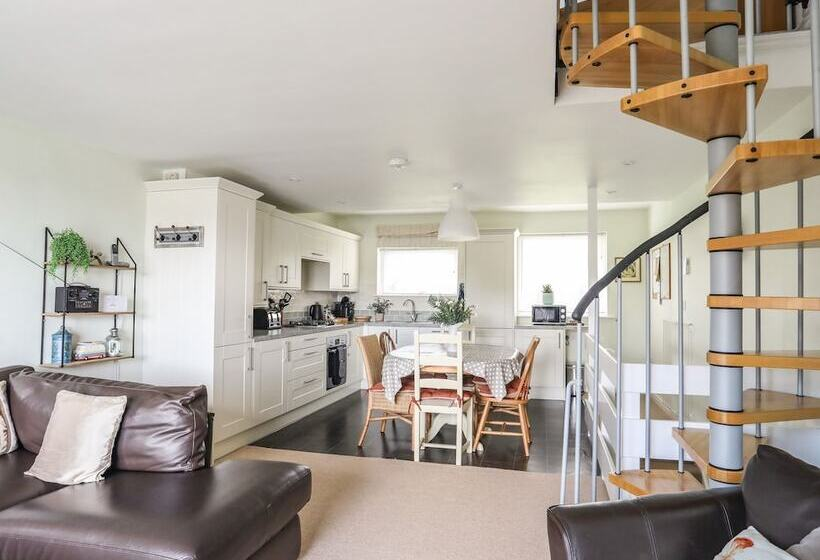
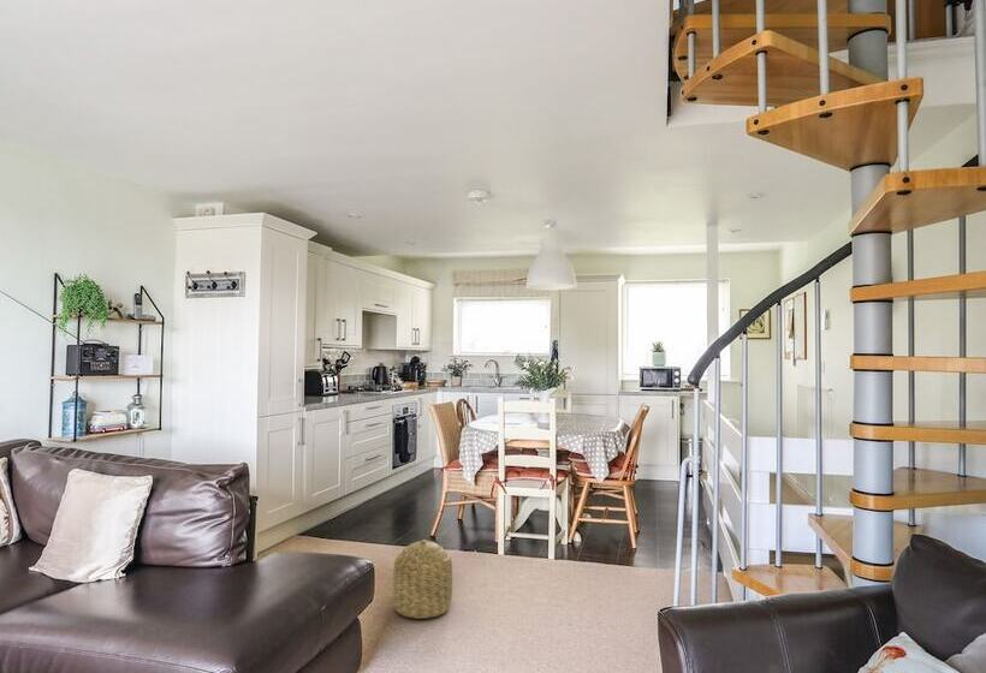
+ basket (422, 574)
